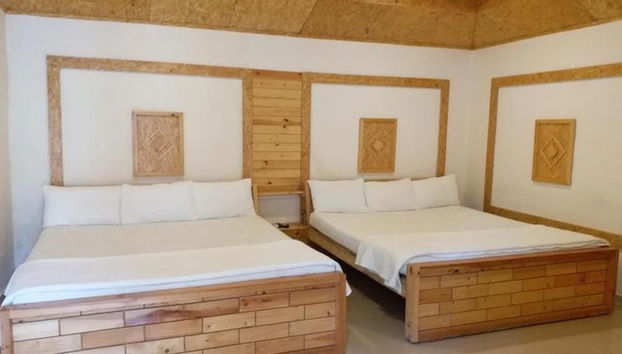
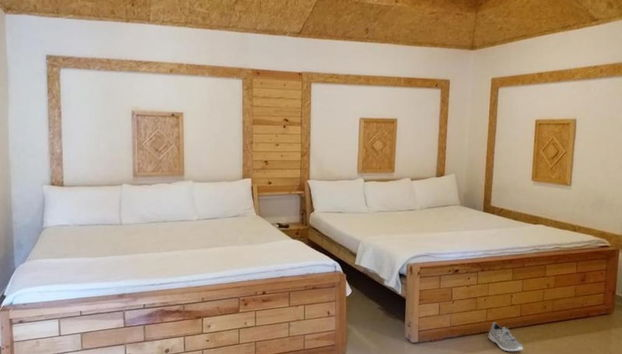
+ sneaker (504, 337)
